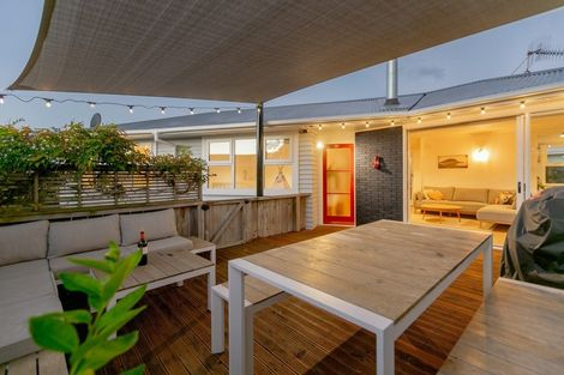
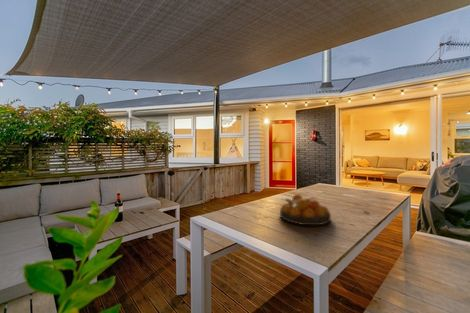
+ fruit bowl (304, 207)
